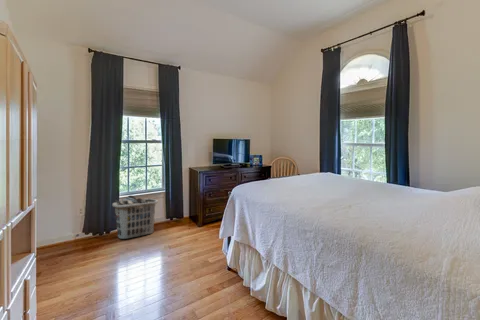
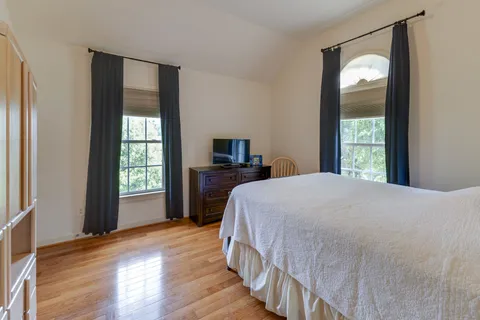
- clothes hamper (136, 214)
